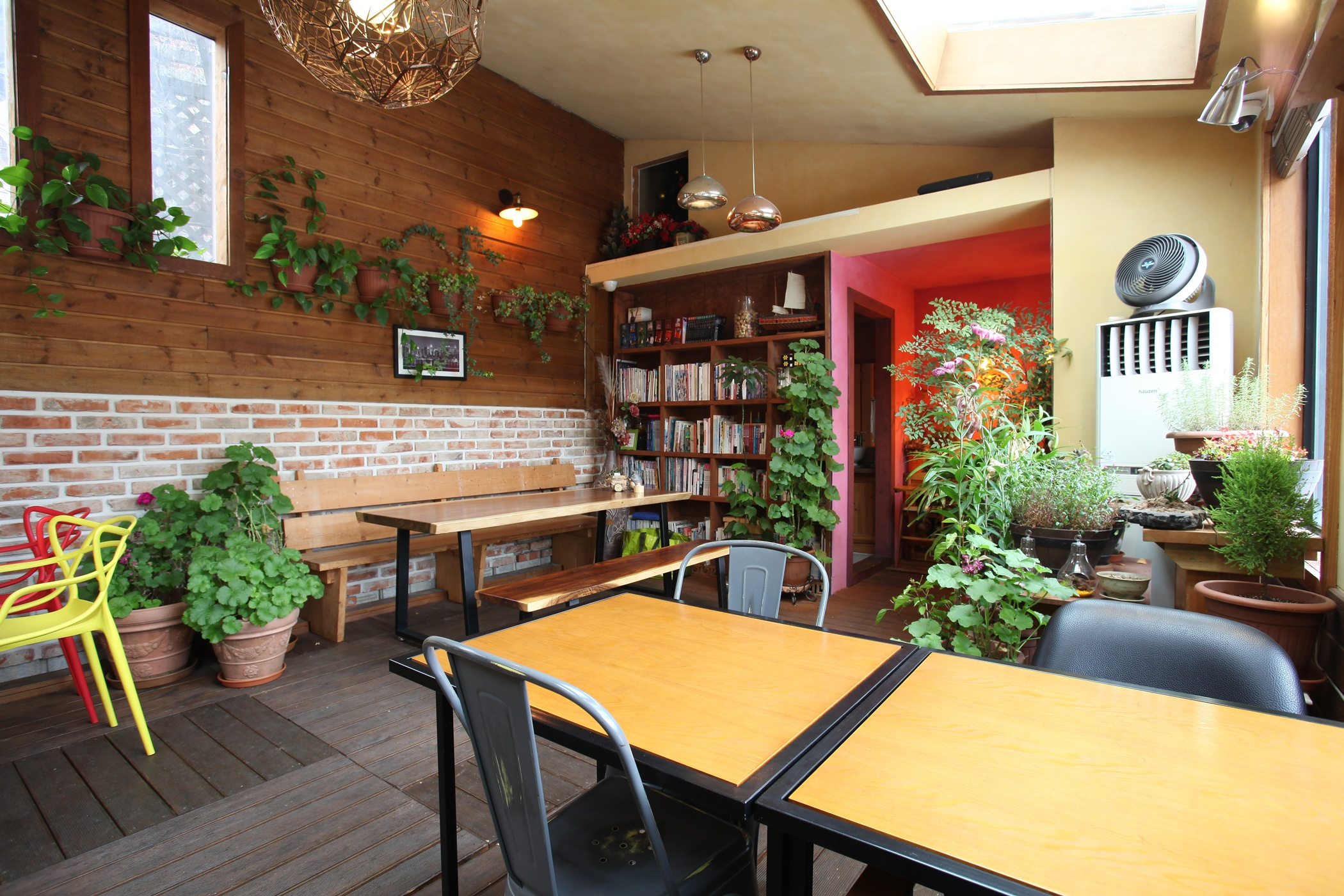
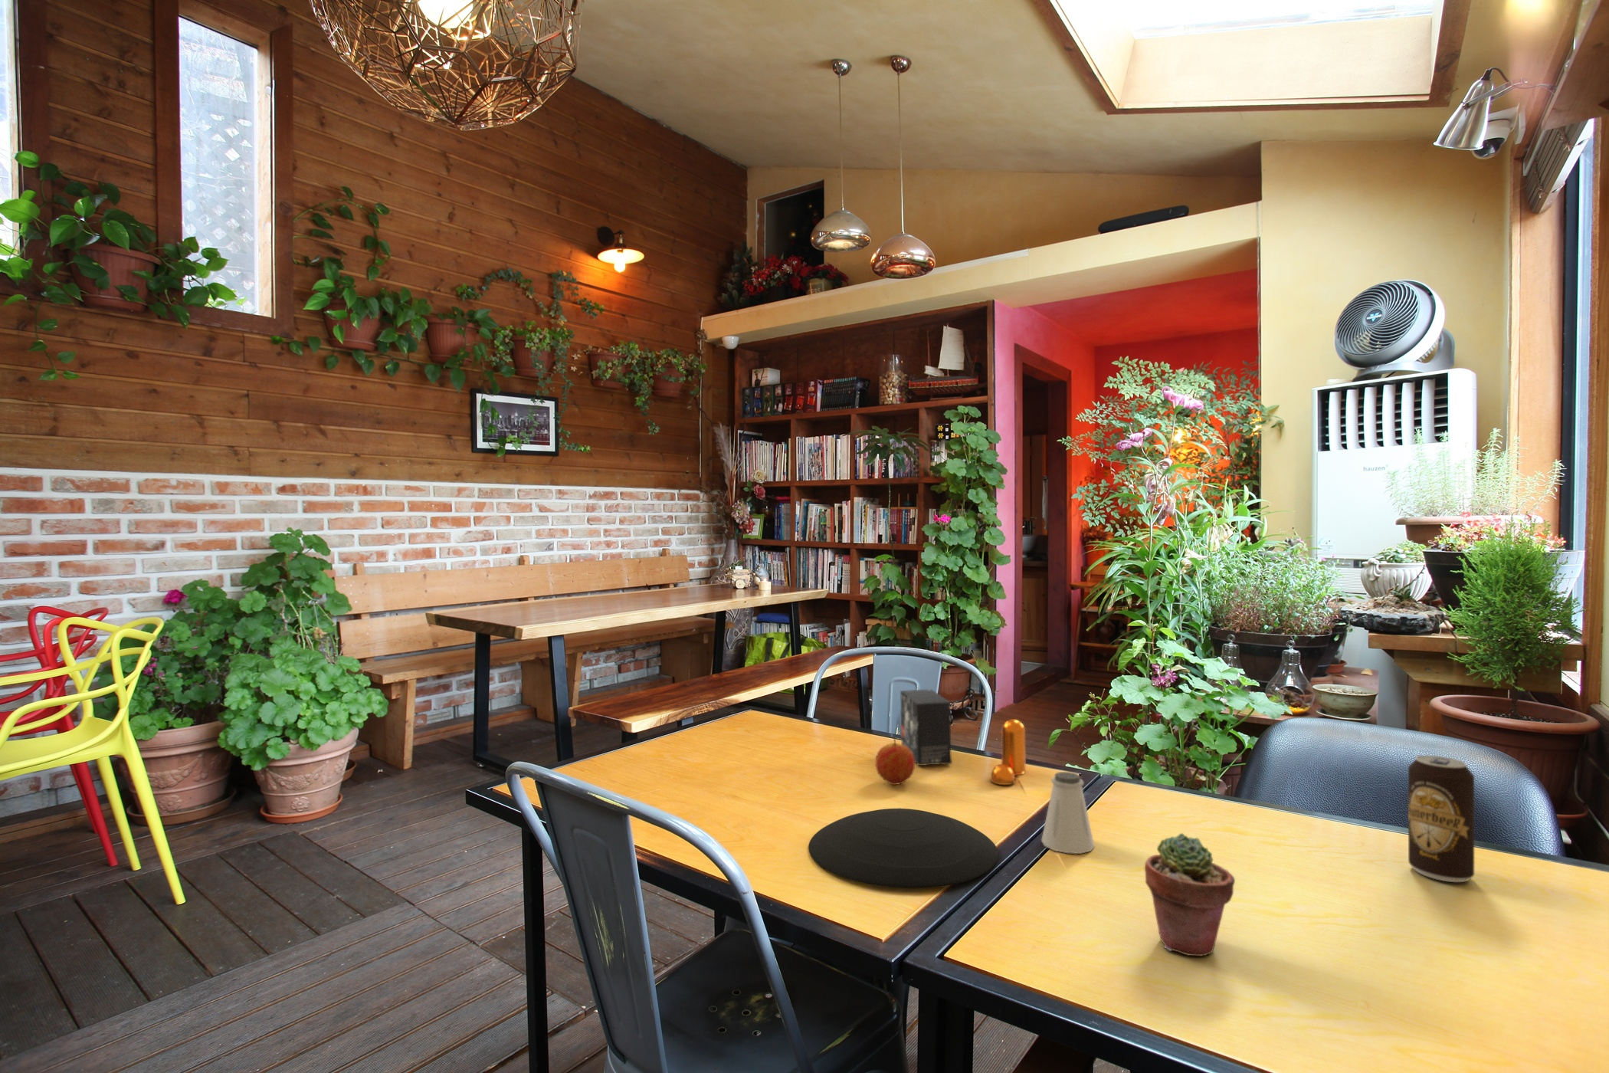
+ plate (901, 833)
+ pepper shaker (1008, 750)
+ beverage can (1440, 817)
+ saltshaker (1068, 810)
+ small box (924, 725)
+ fruit (895, 760)
+ potted succulent (1188, 889)
